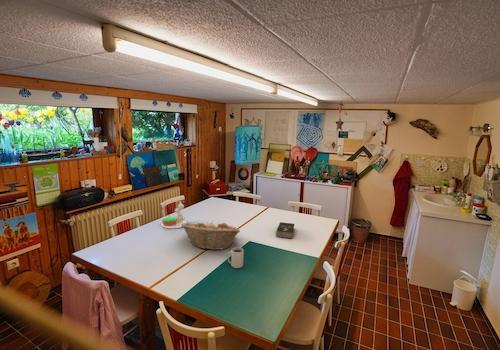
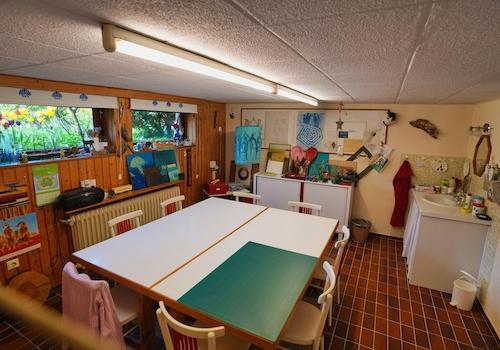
- succulent plant (175, 211)
- book (285, 229)
- mug (235, 257)
- fruit basket (210, 231)
